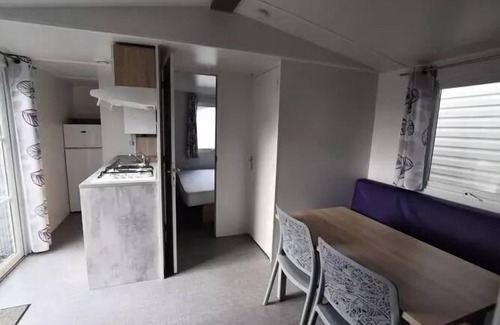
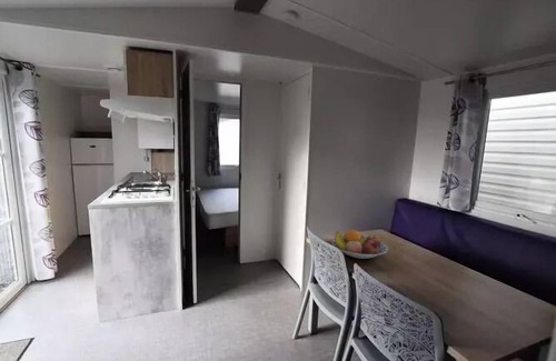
+ fruit bowl (359, 242)
